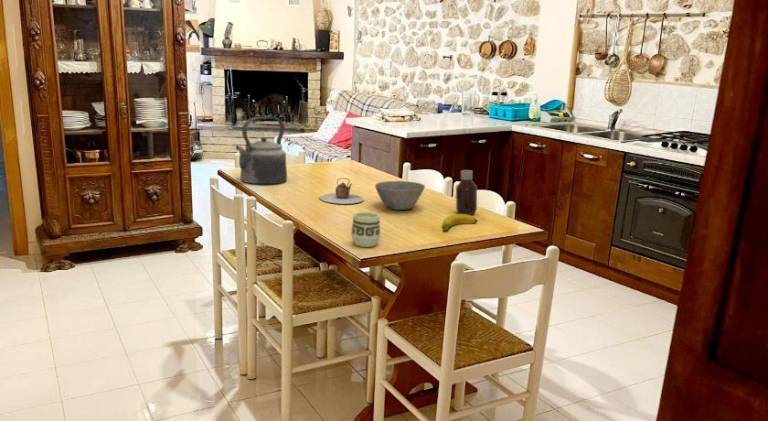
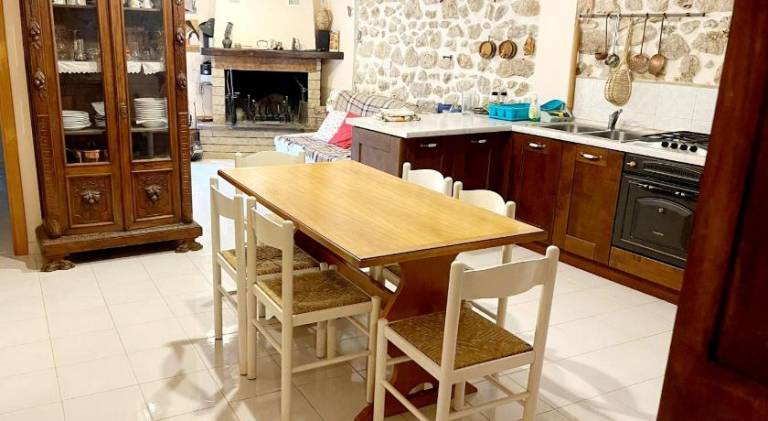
- kettle (260, 149)
- teapot (341, 188)
- banana (455, 221)
- cup (366, 229)
- bowl (399, 196)
- bottle (467, 192)
